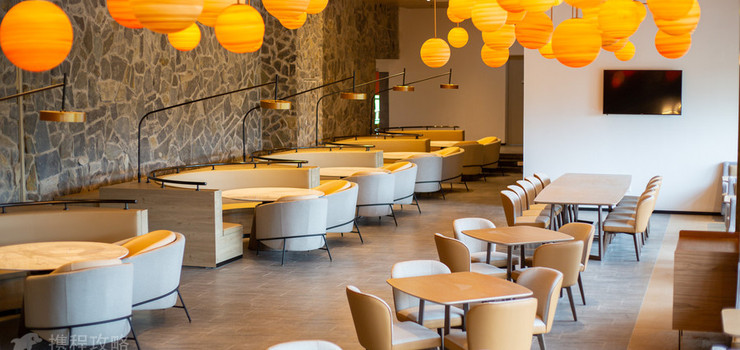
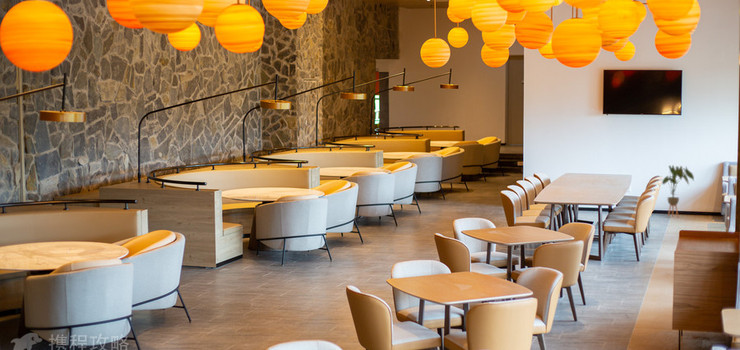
+ house plant (674, 191)
